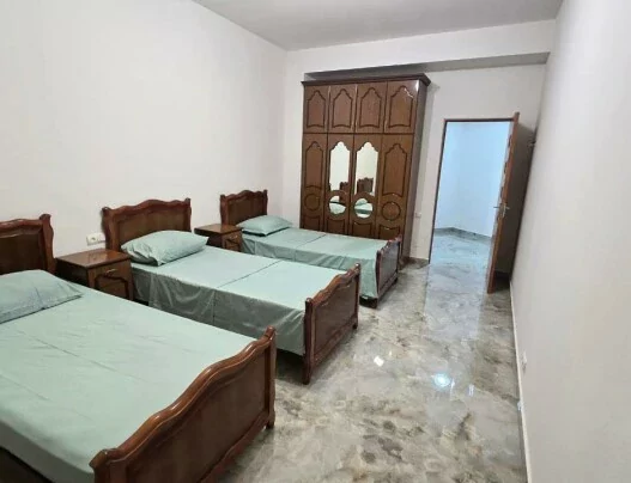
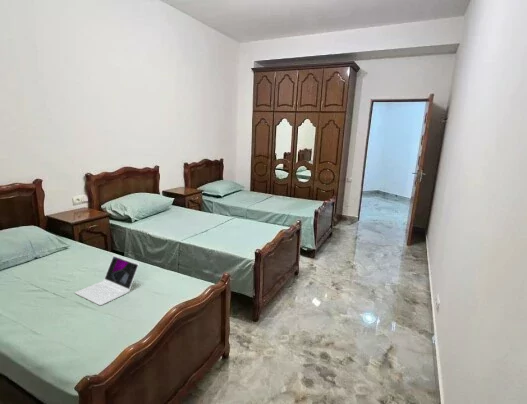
+ laptop (107, 276)
